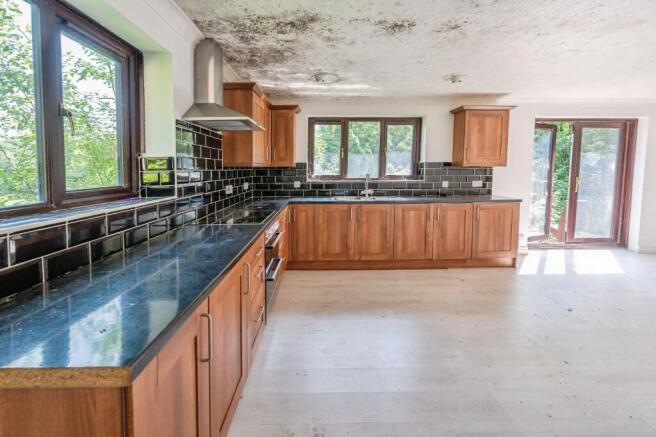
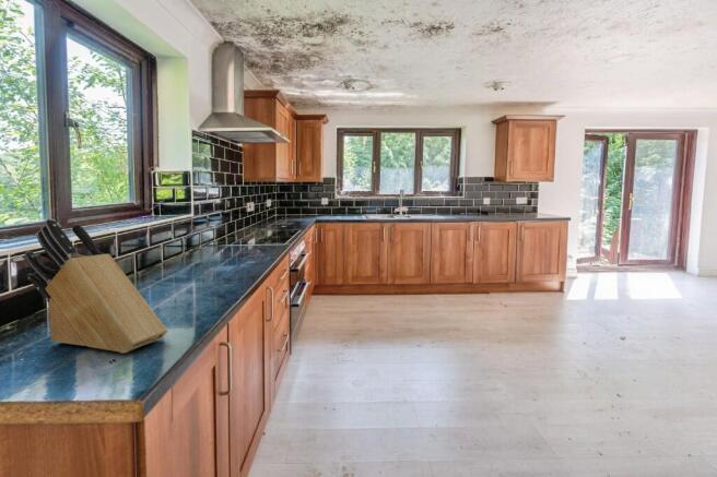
+ knife block (94, 281)
